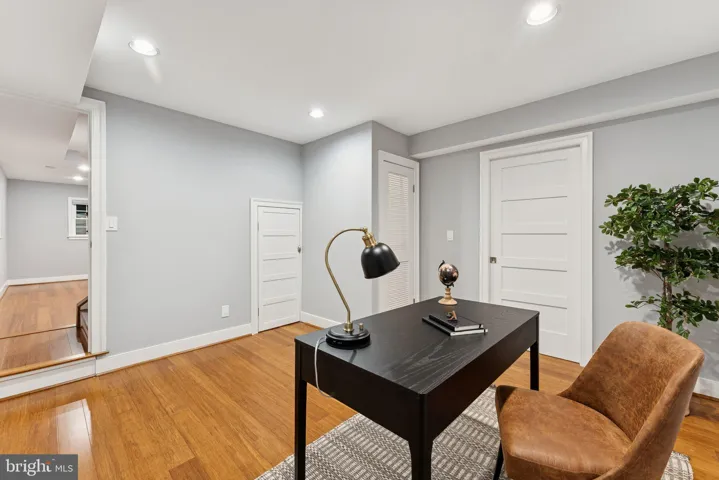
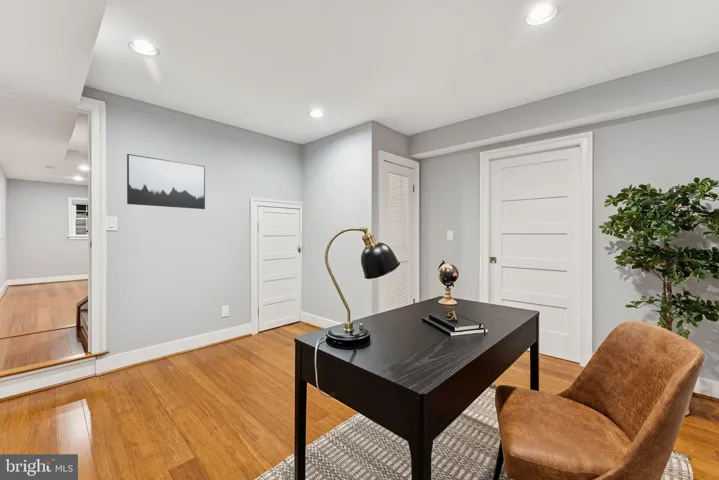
+ wall art (169, 183)
